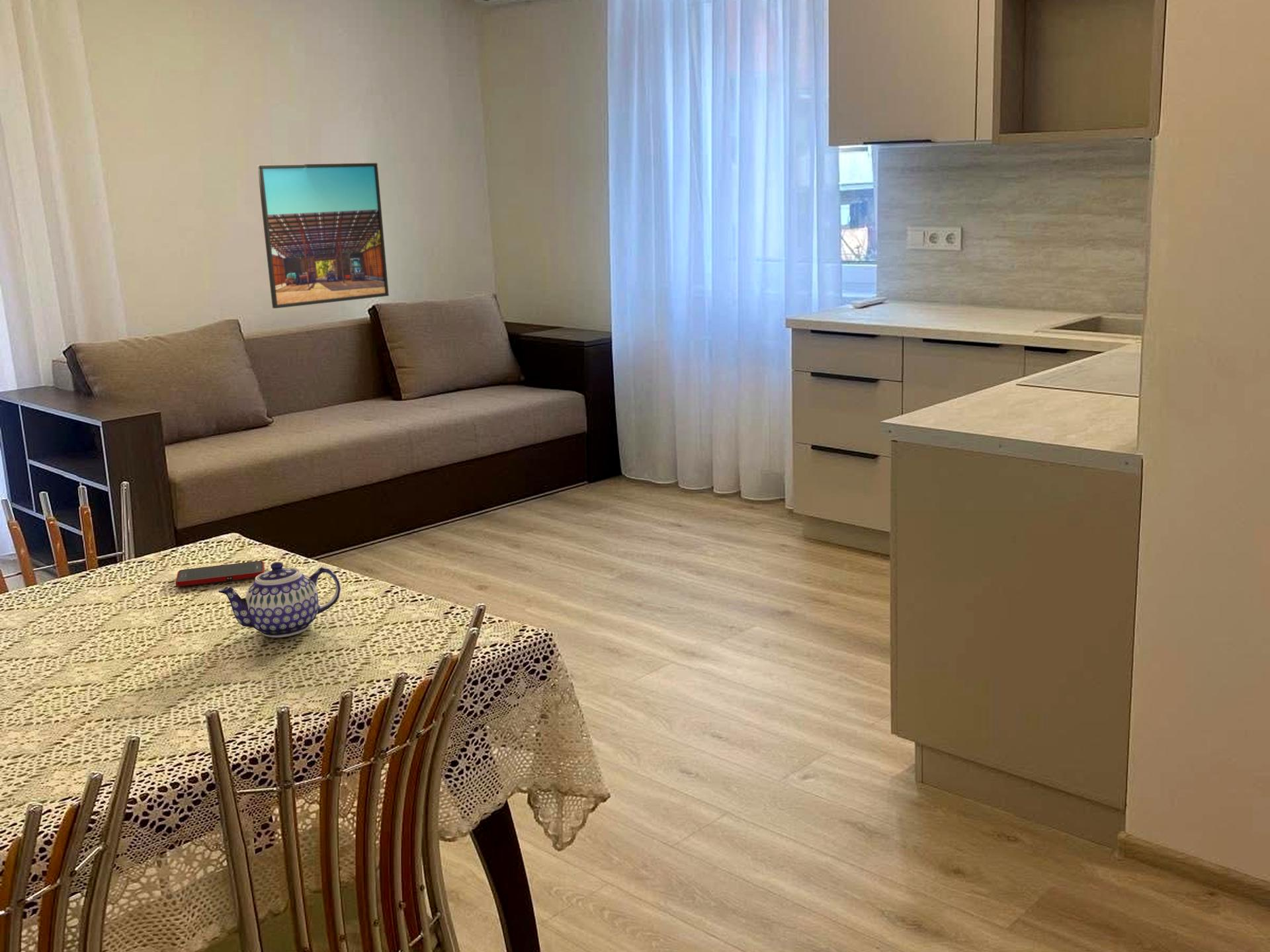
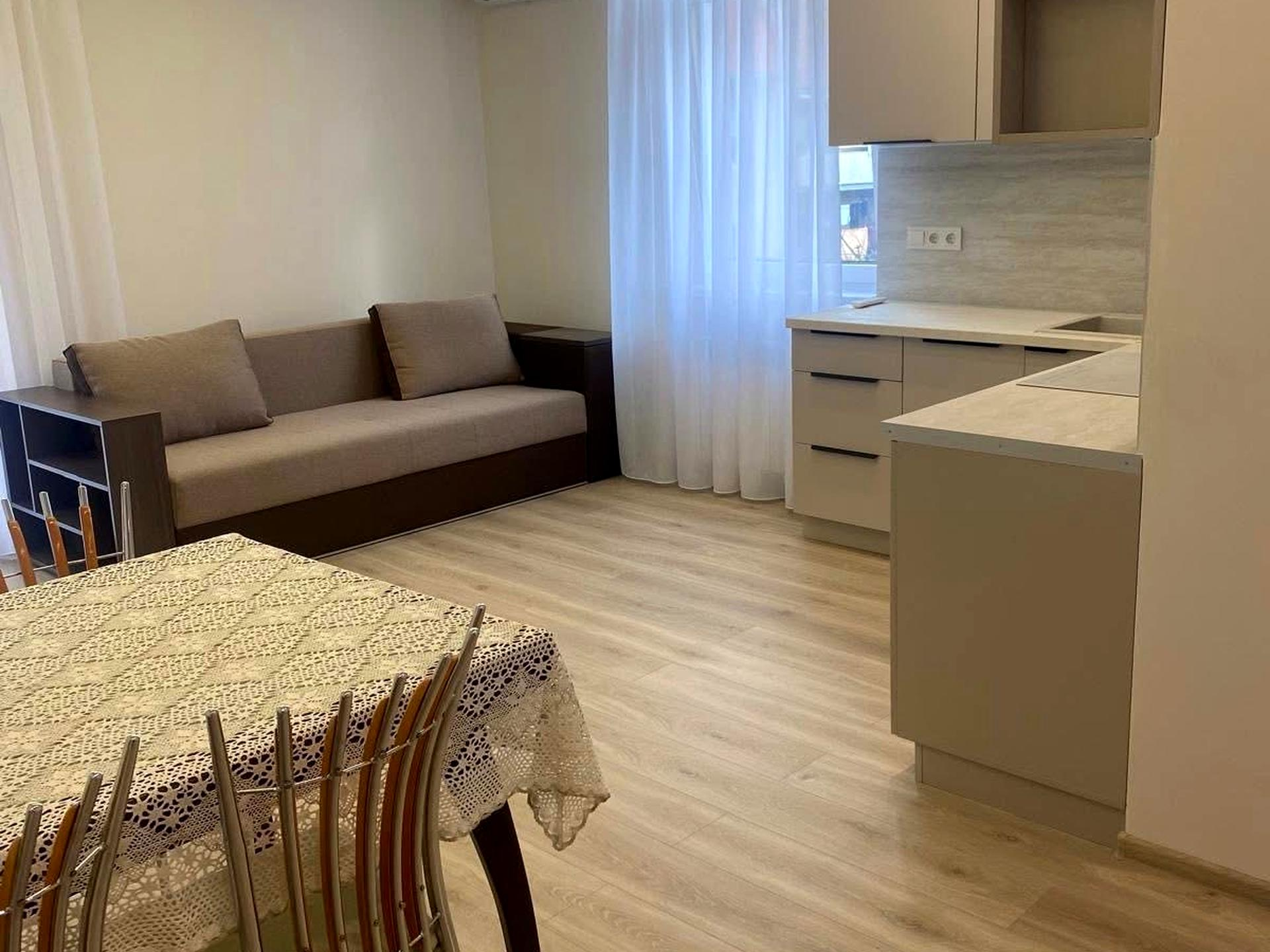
- teapot (281, 596)
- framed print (326, 233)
- cell phone (220, 573)
